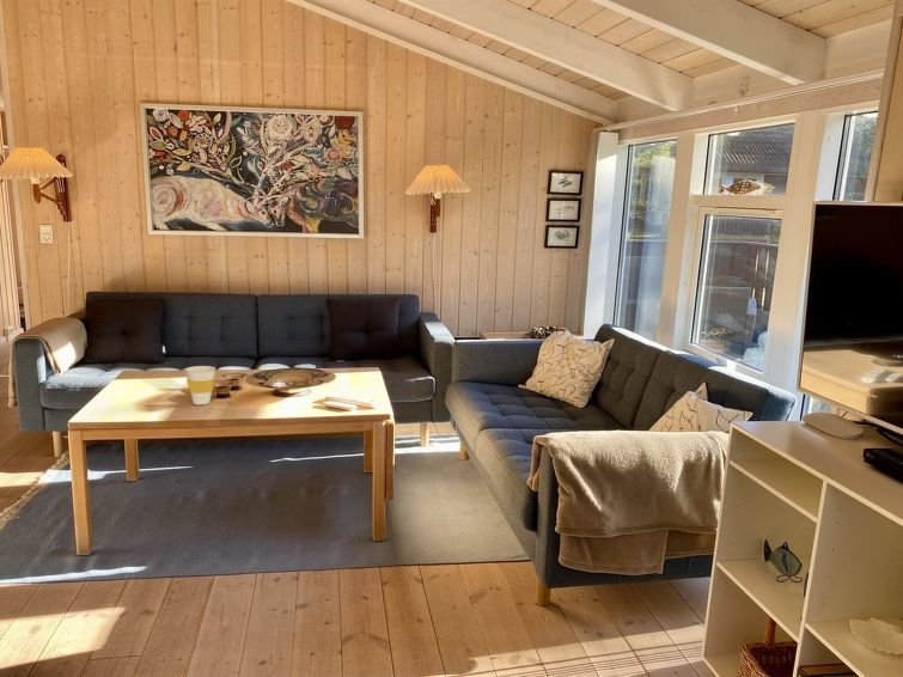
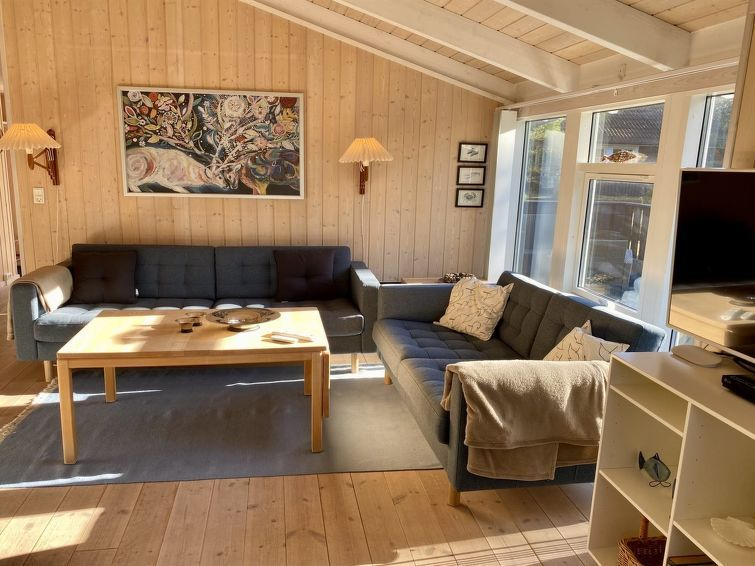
- cup (201, 385)
